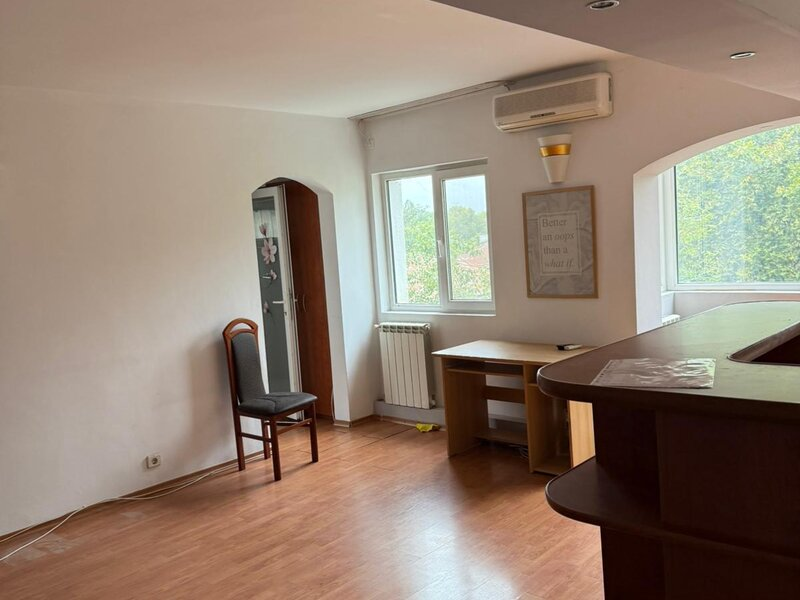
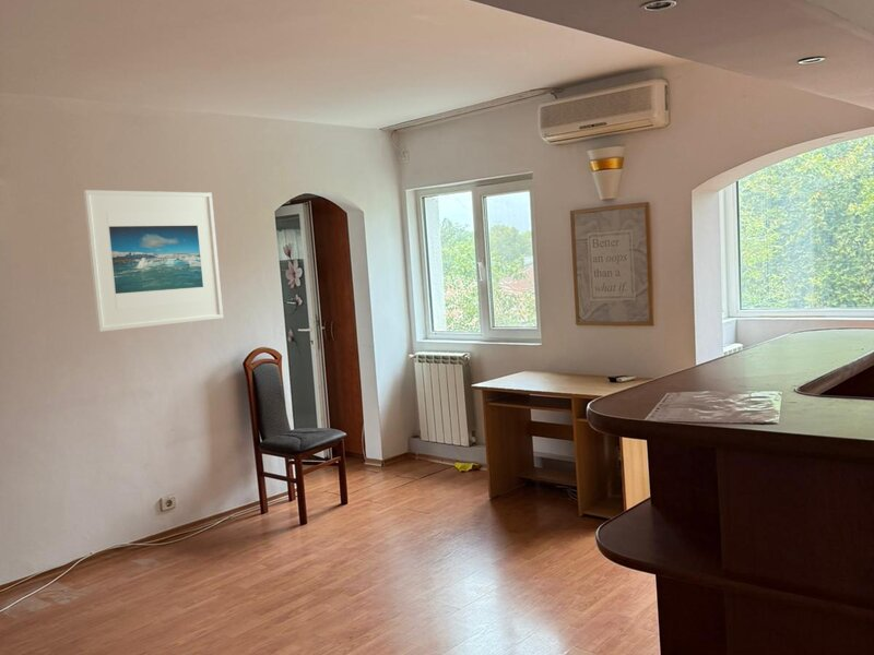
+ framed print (157, 258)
